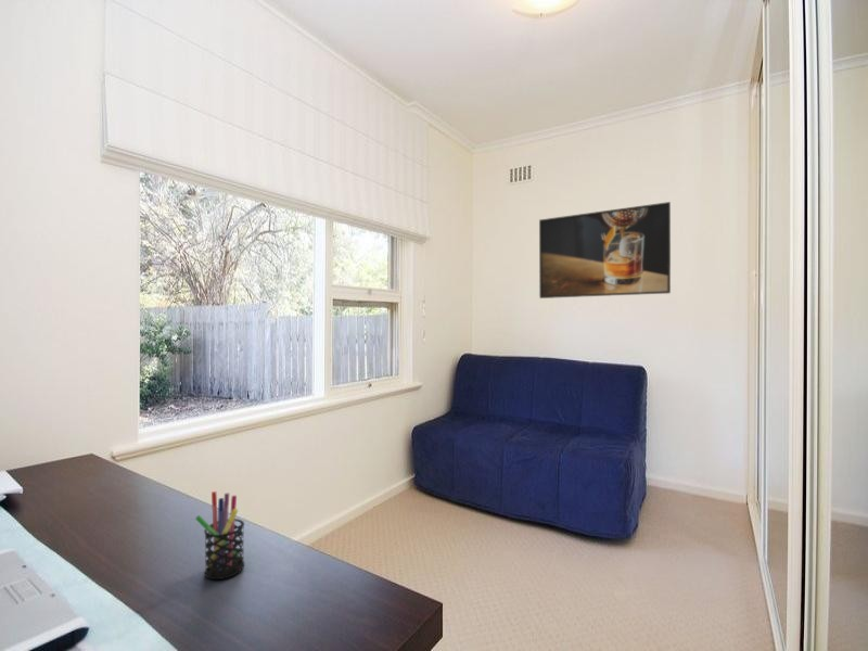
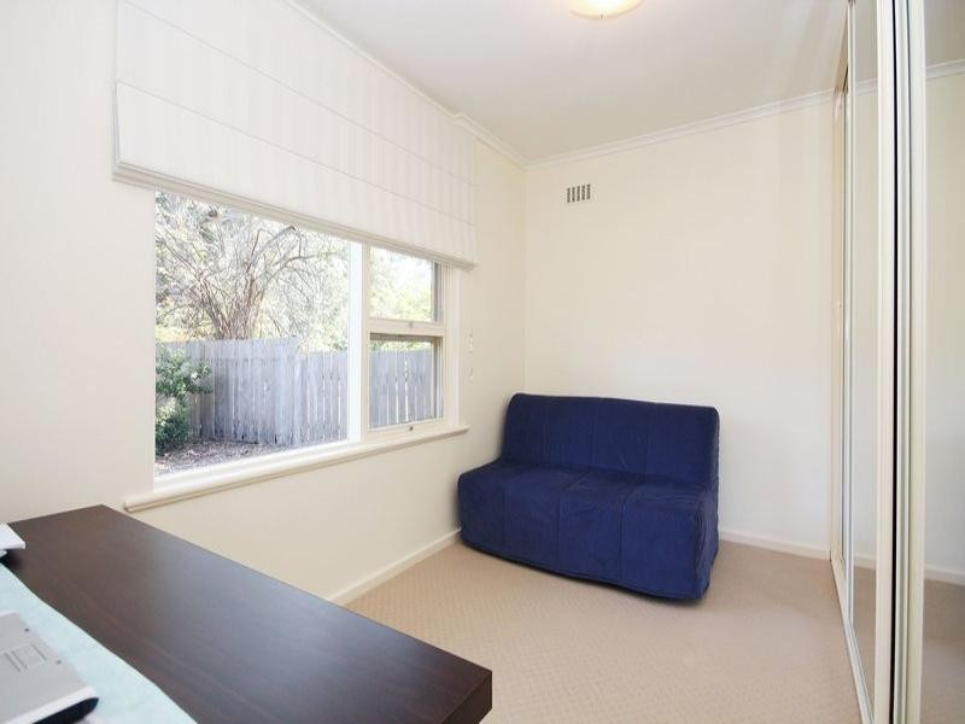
- pen holder (219, 533)
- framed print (600, 254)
